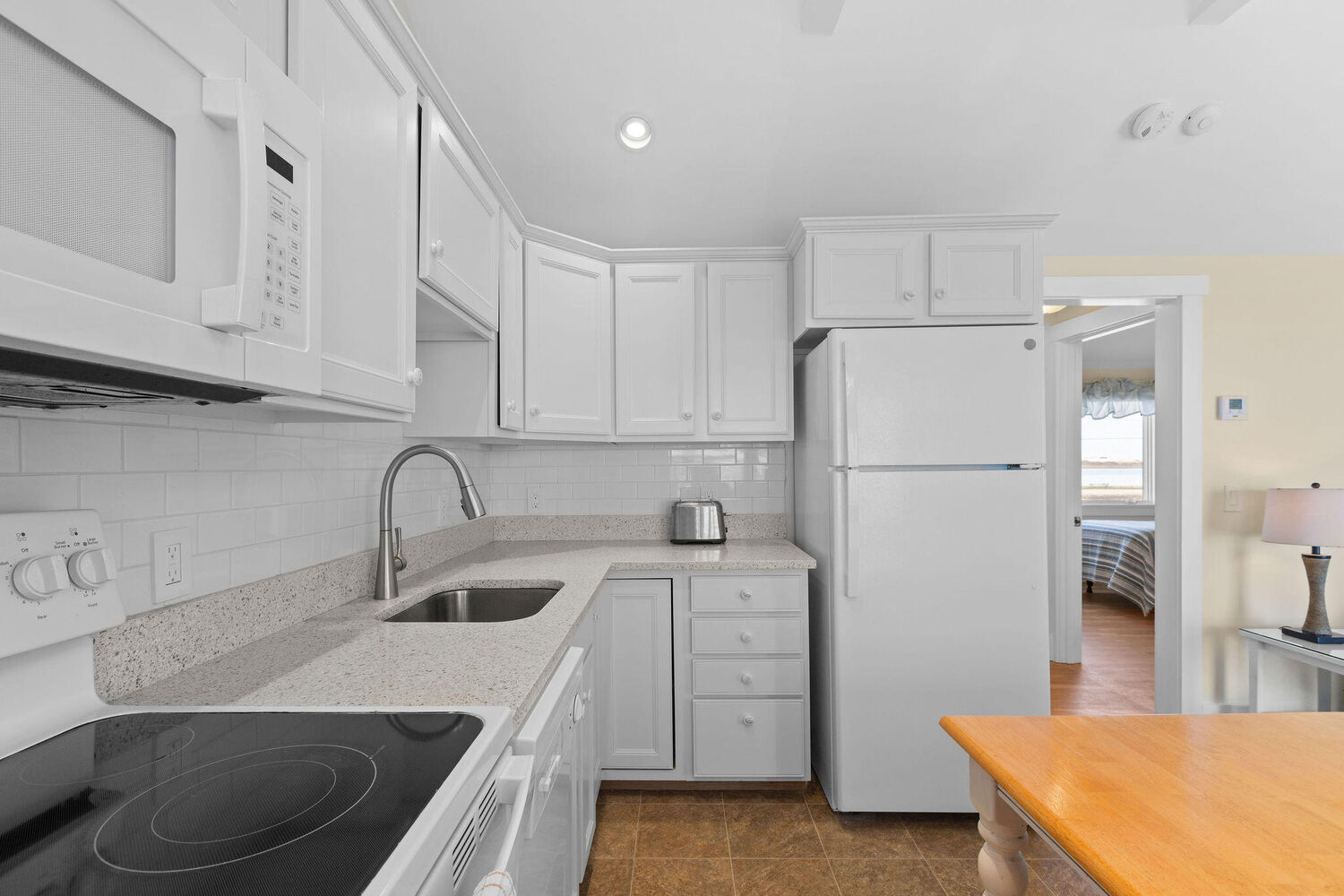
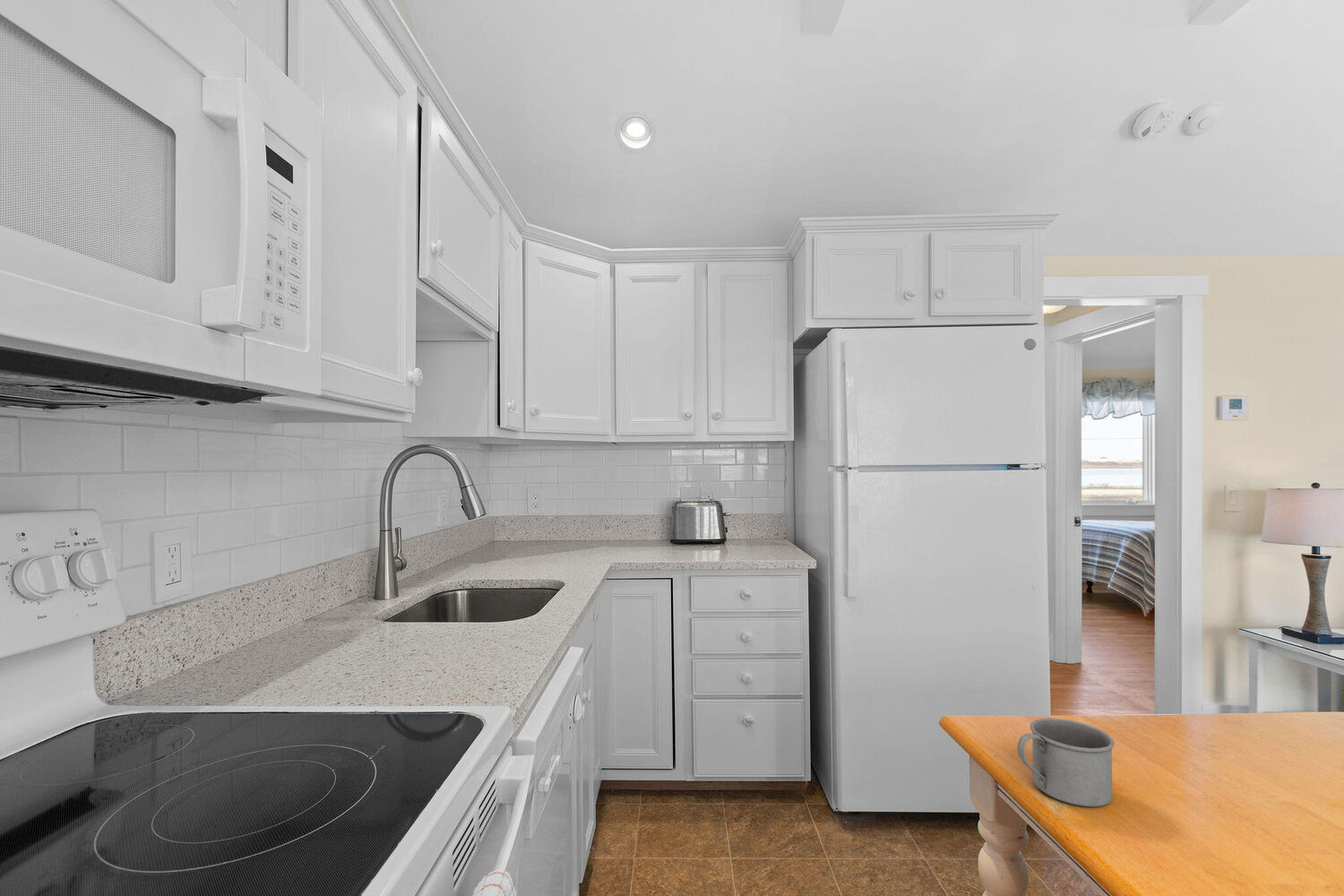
+ mug (1066, 761)
